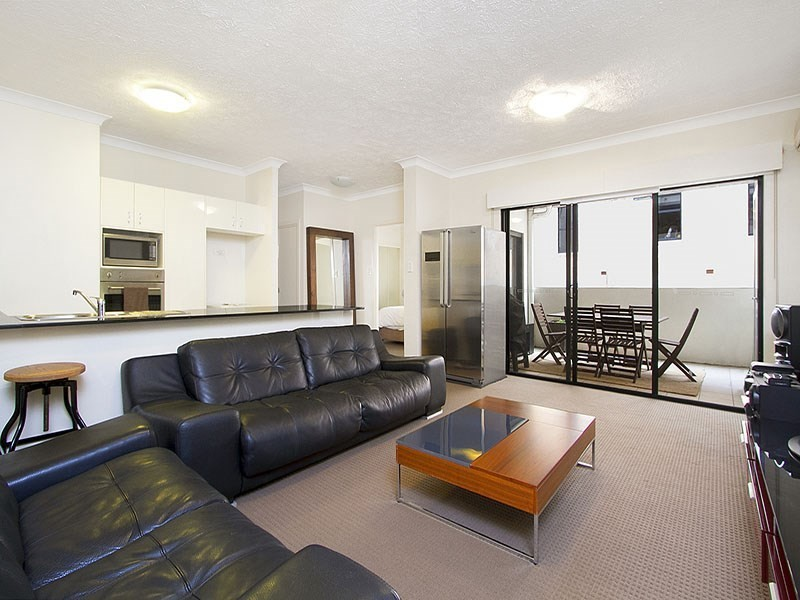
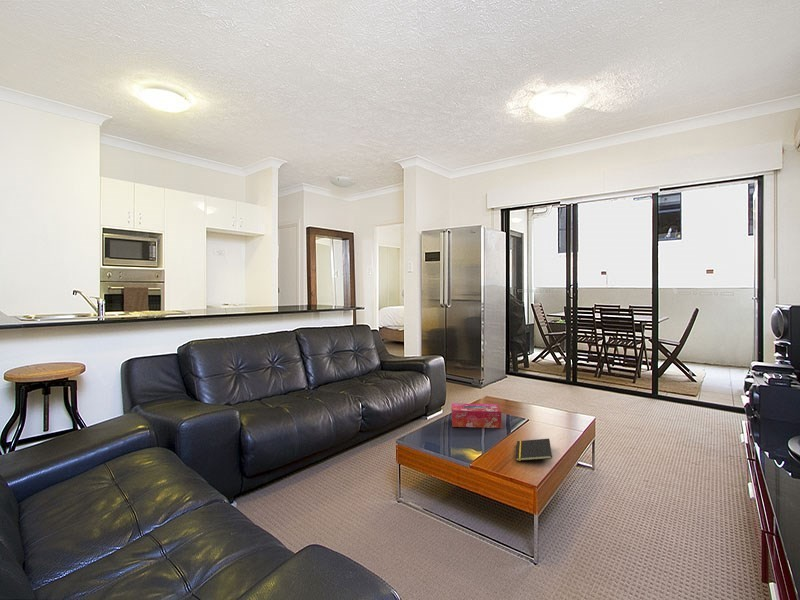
+ tissue box (475, 415)
+ notepad (533, 449)
